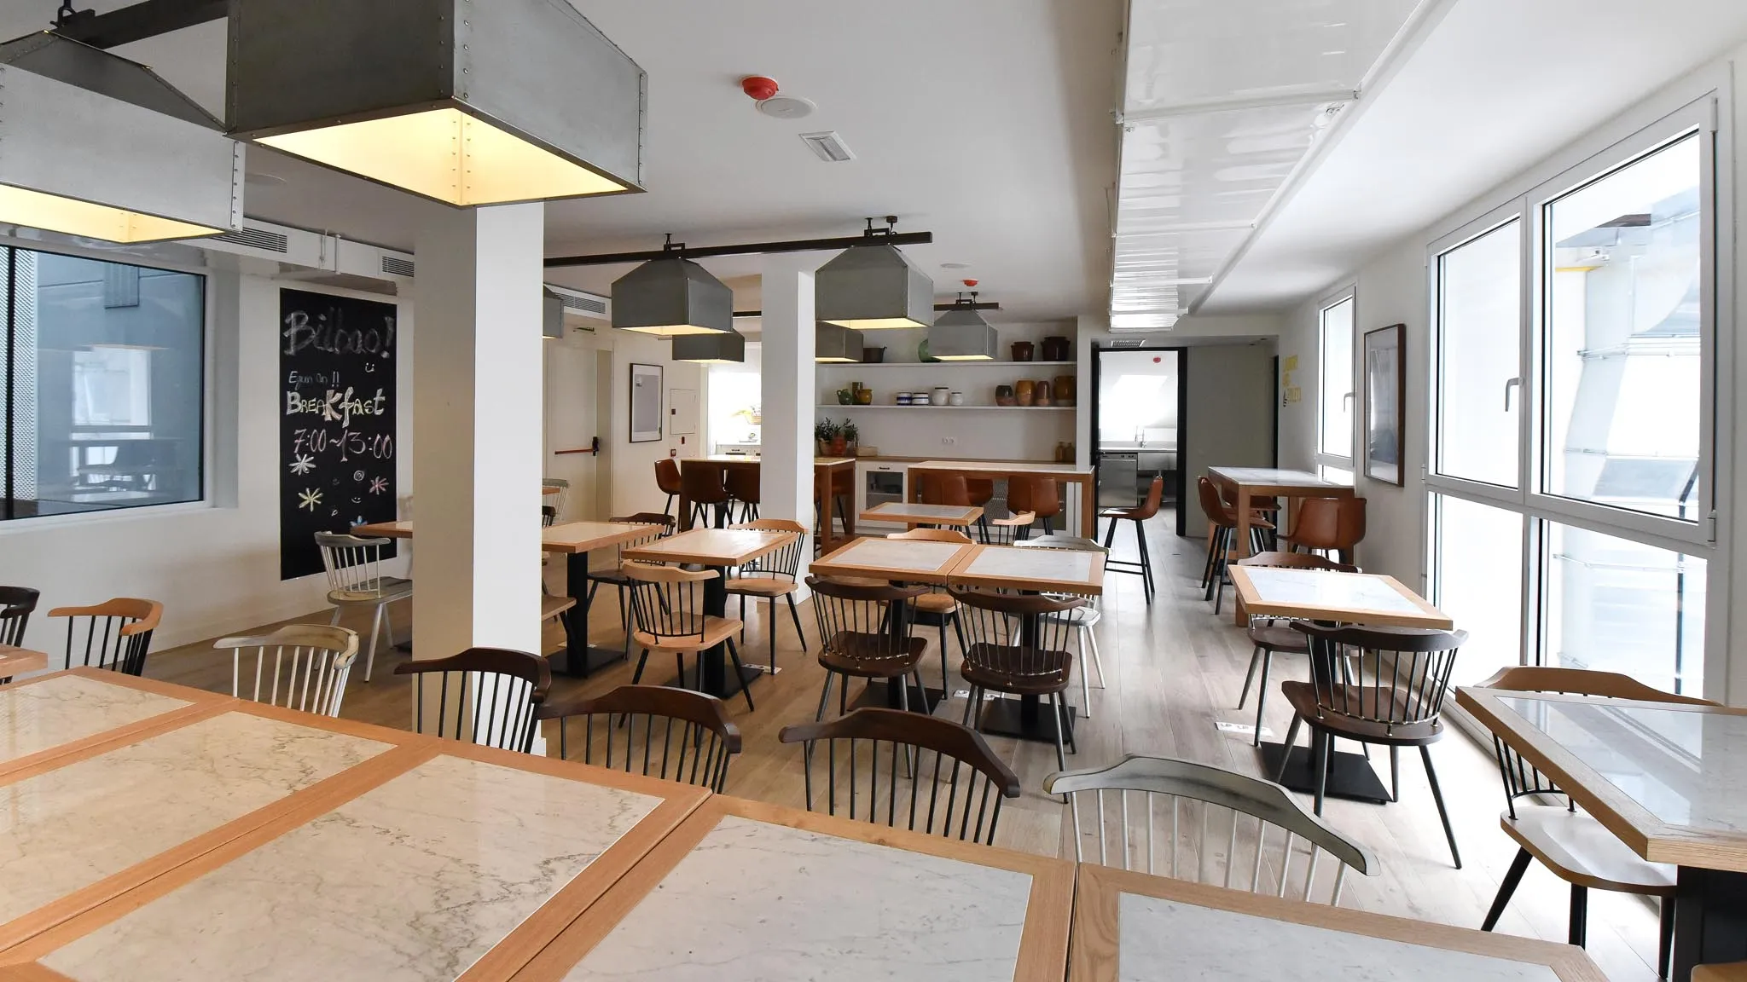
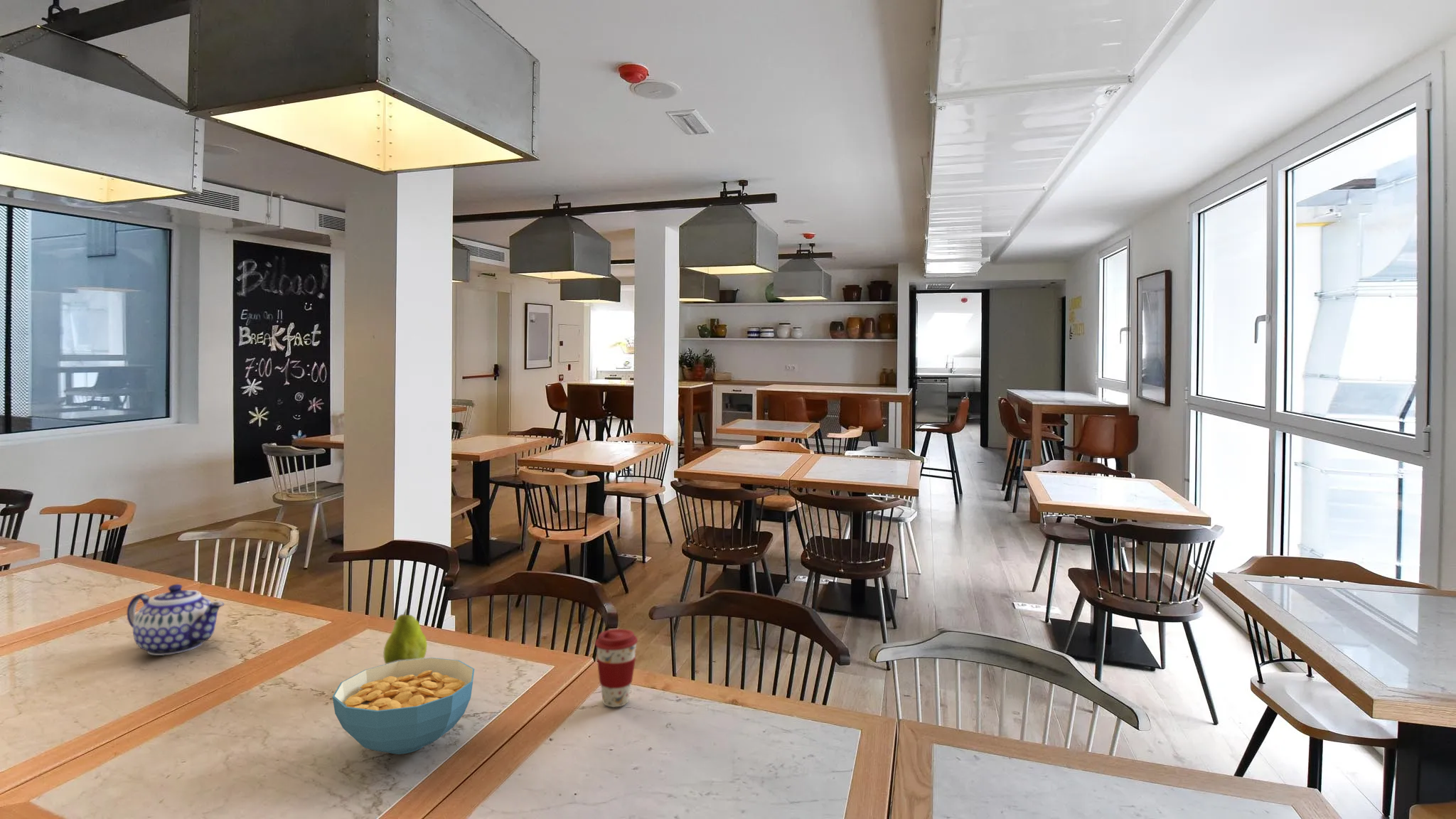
+ fruit (406, 643)
+ cereal bowl (407, 713)
+ coffee cup (616, 668)
+ teapot (176, 616)
